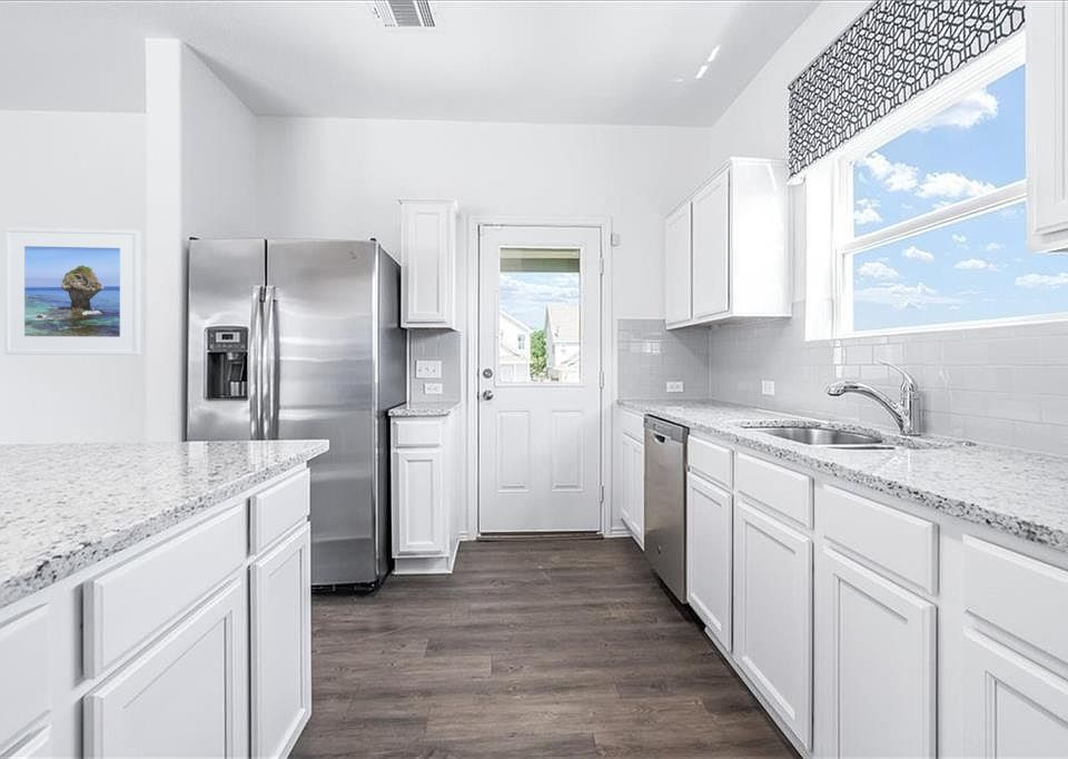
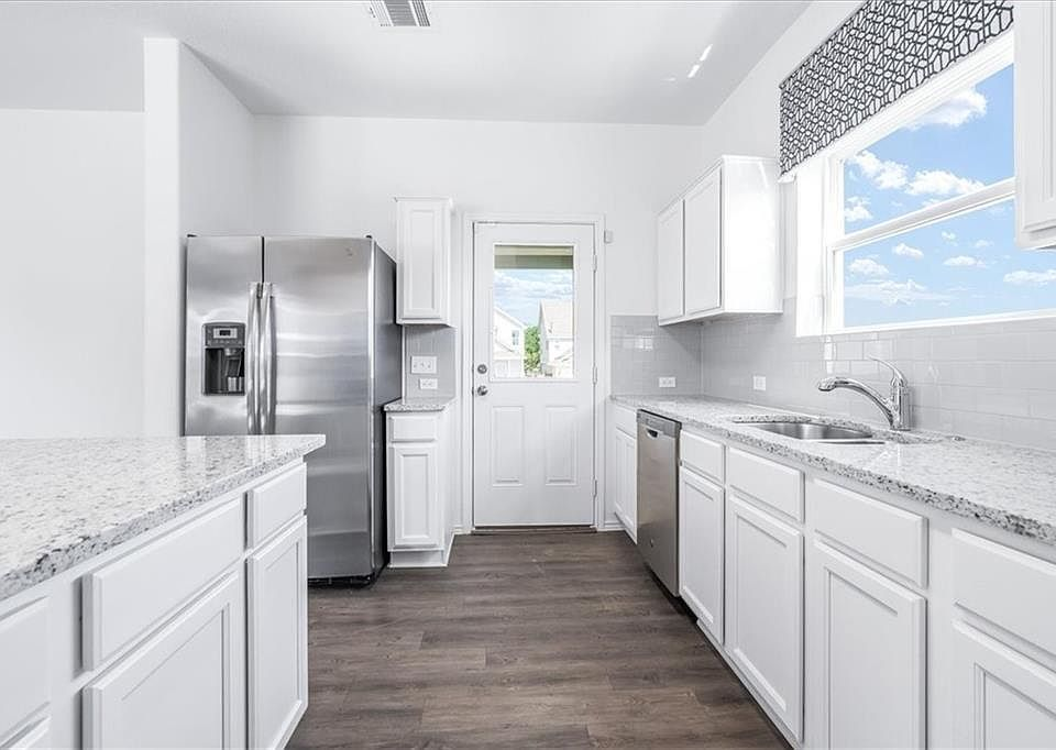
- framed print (72, 292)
